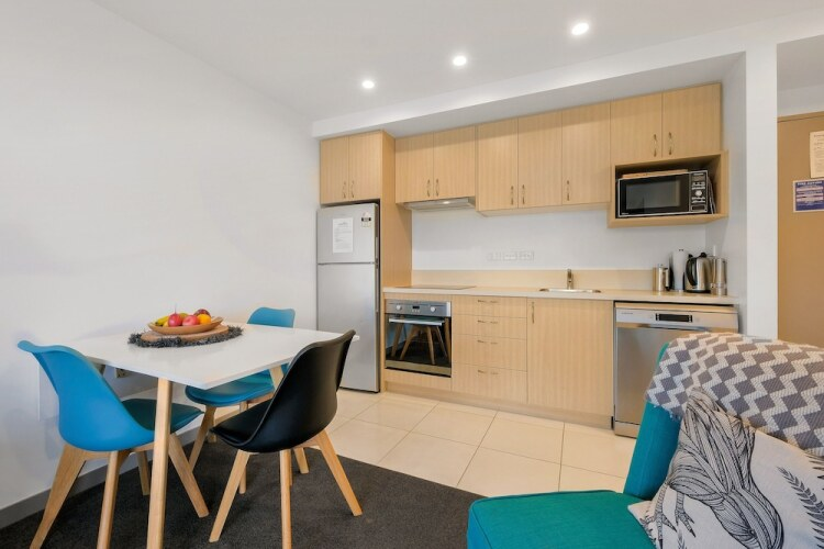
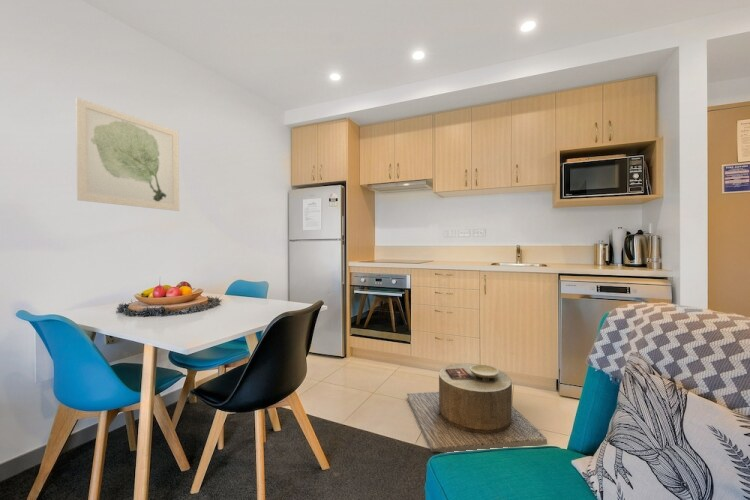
+ wall art (134, 161)
+ side table (467, 392)
